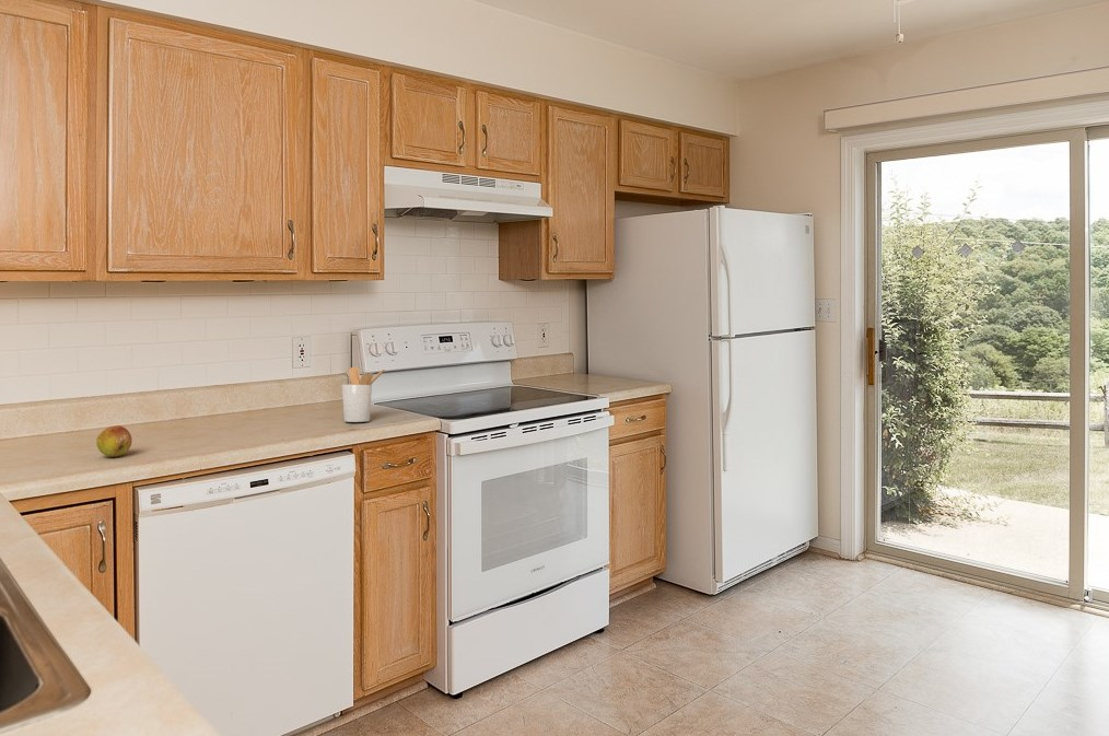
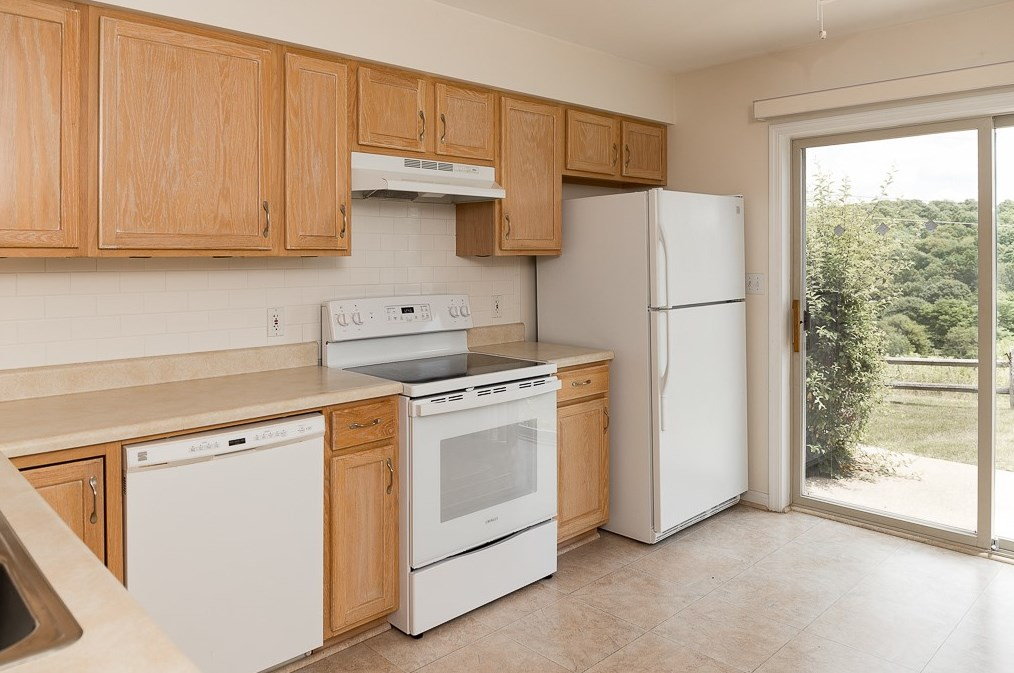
- apple (114, 441)
- utensil holder (364, 394)
